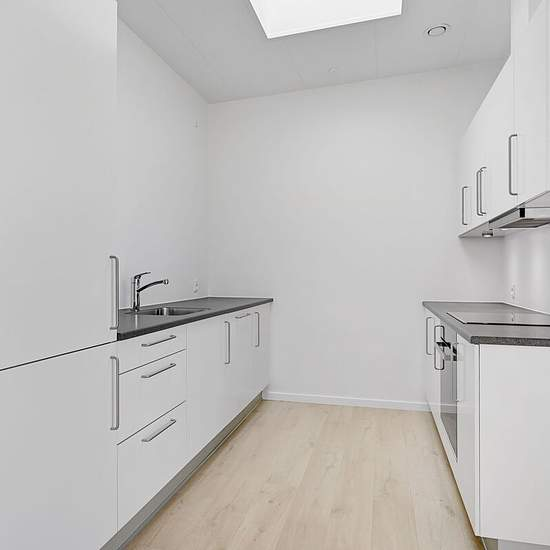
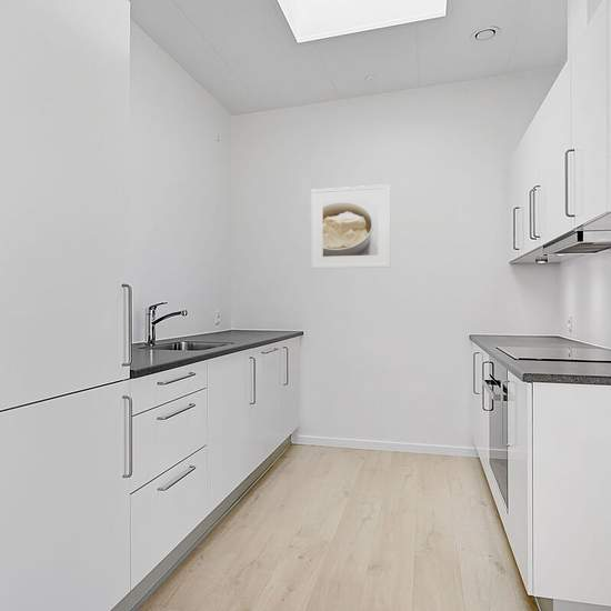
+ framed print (350, 227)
